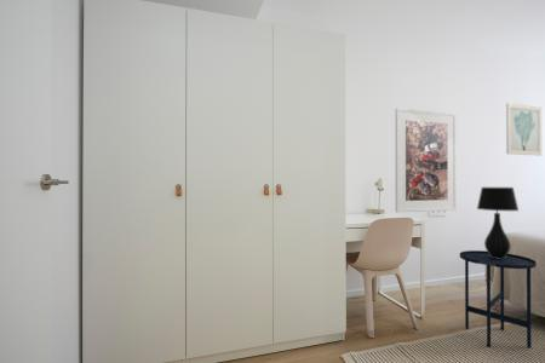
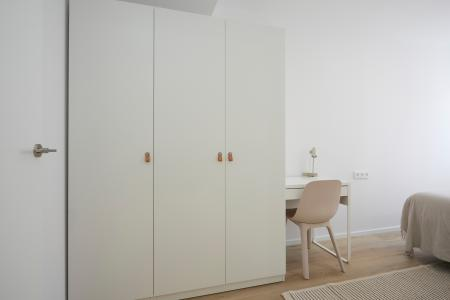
- wall art (524, 129)
- side table (495, 296)
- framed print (426, 161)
- table lamp (497, 221)
